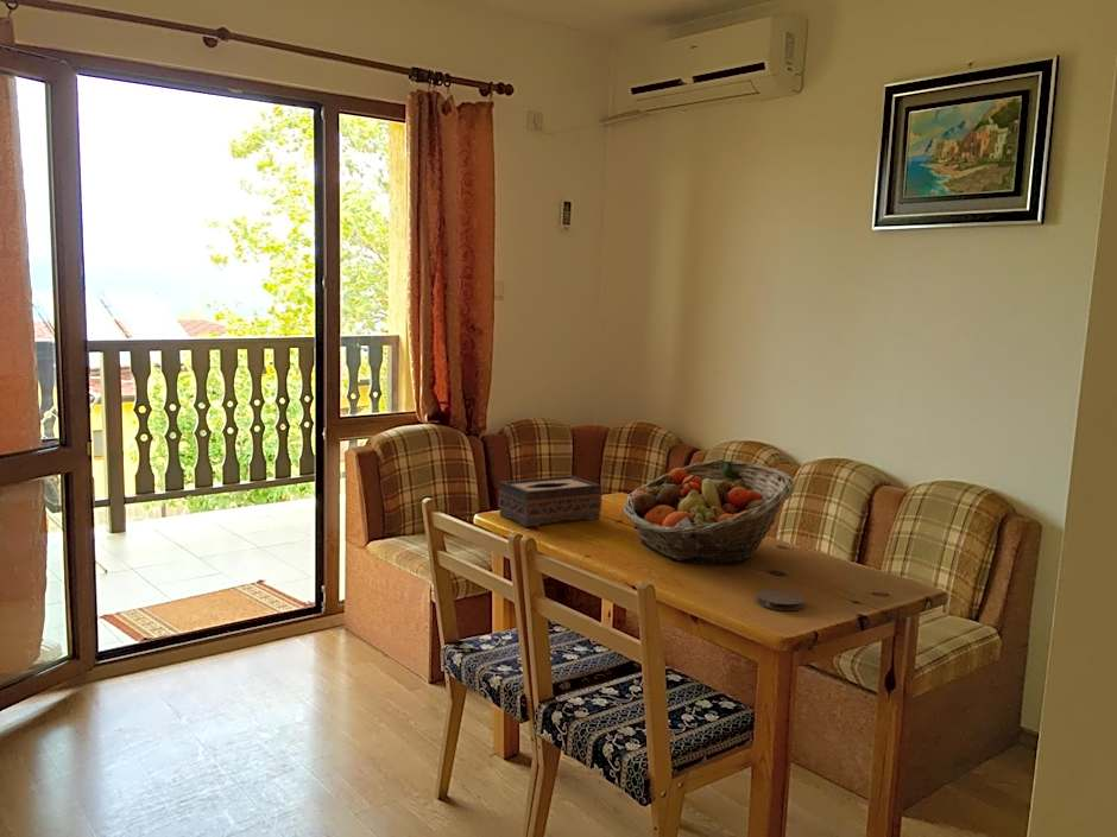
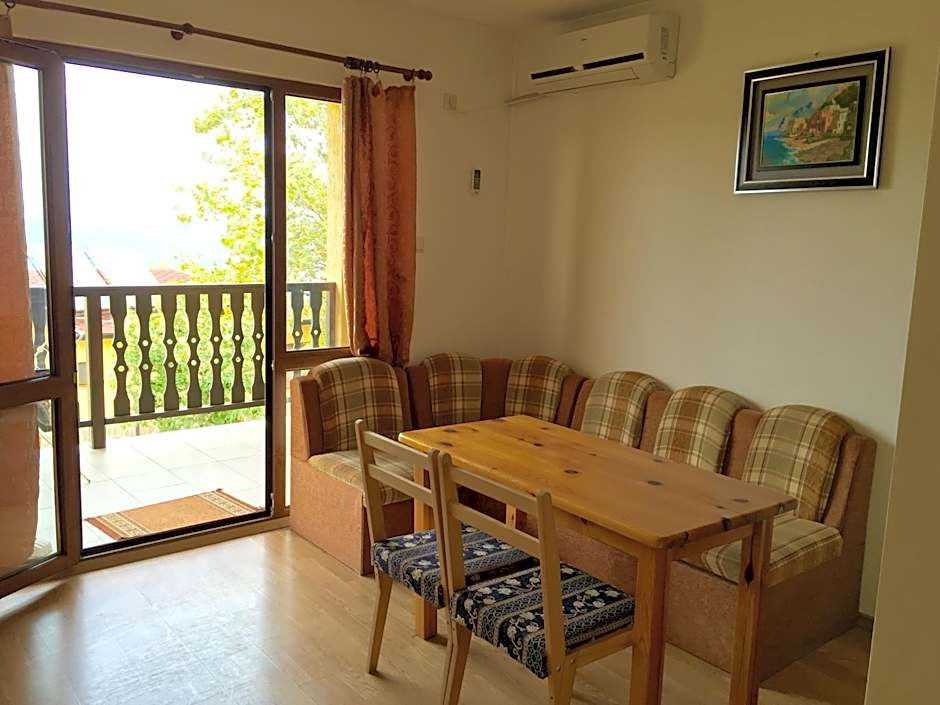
- fruit basket (706, 507)
- coaster (780, 600)
- tissue box (549, 500)
